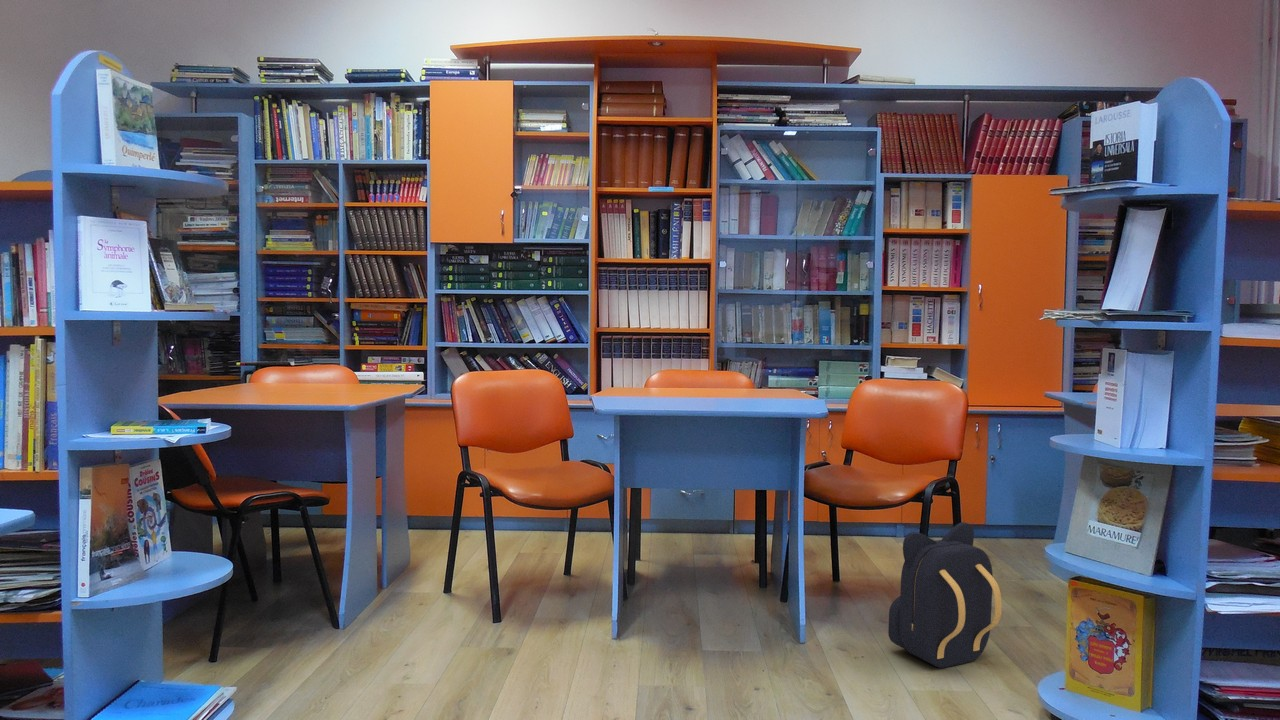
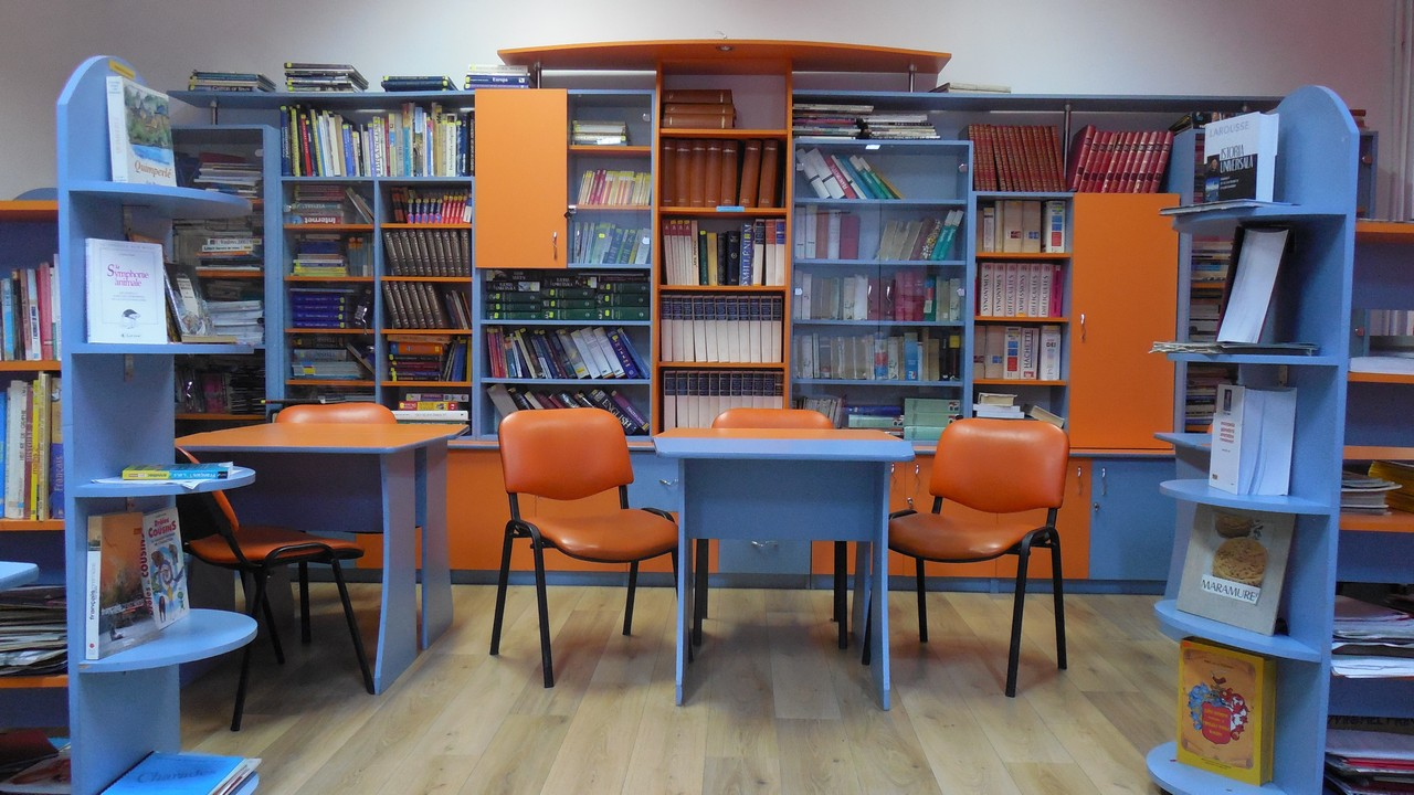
- backpack (949, 595)
